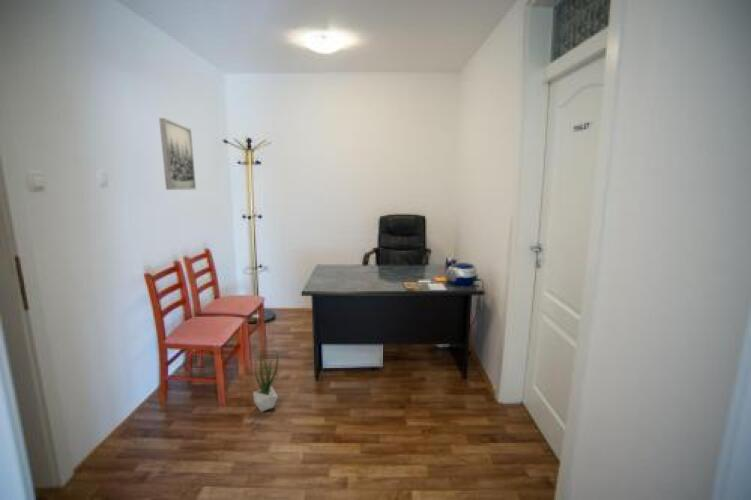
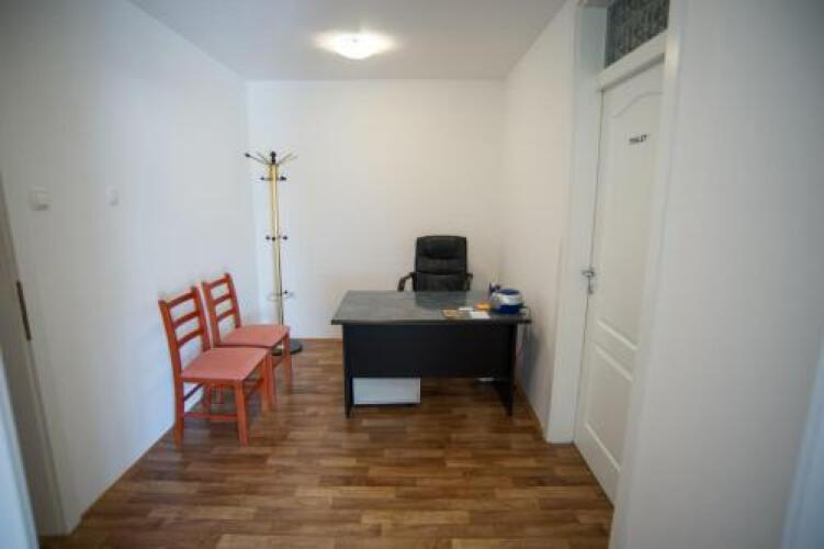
- wall art (179, 157)
- potted plant (266, 380)
